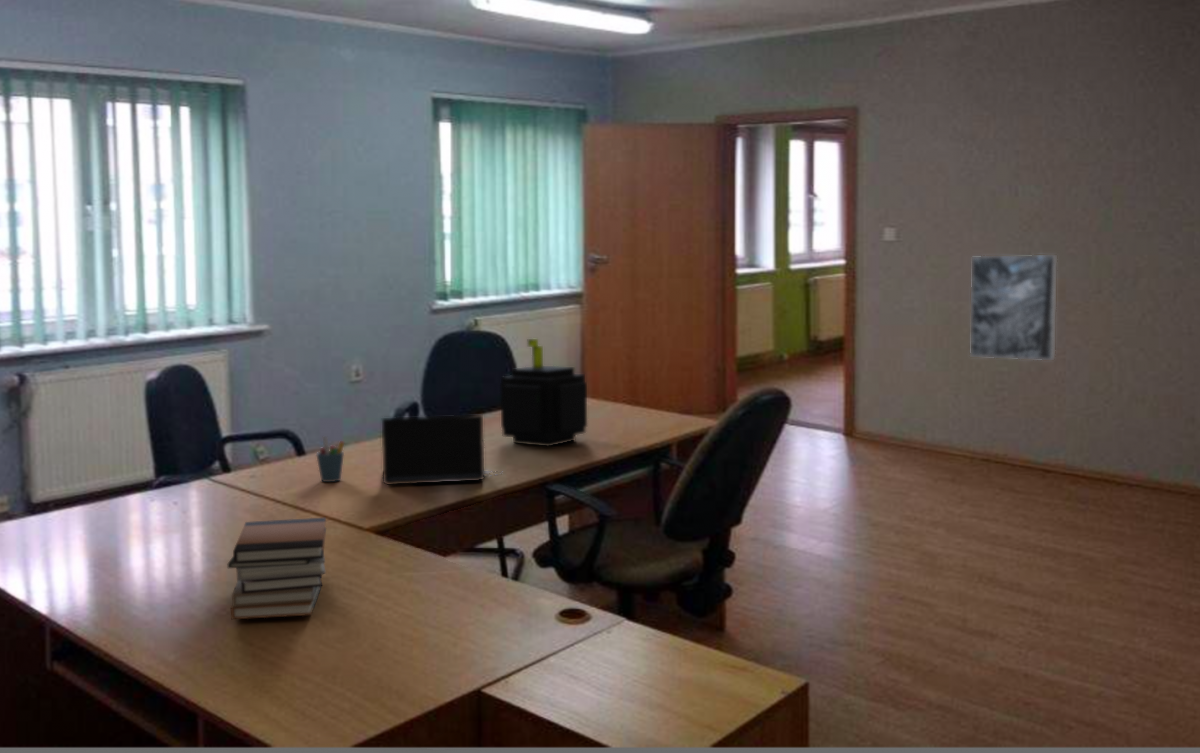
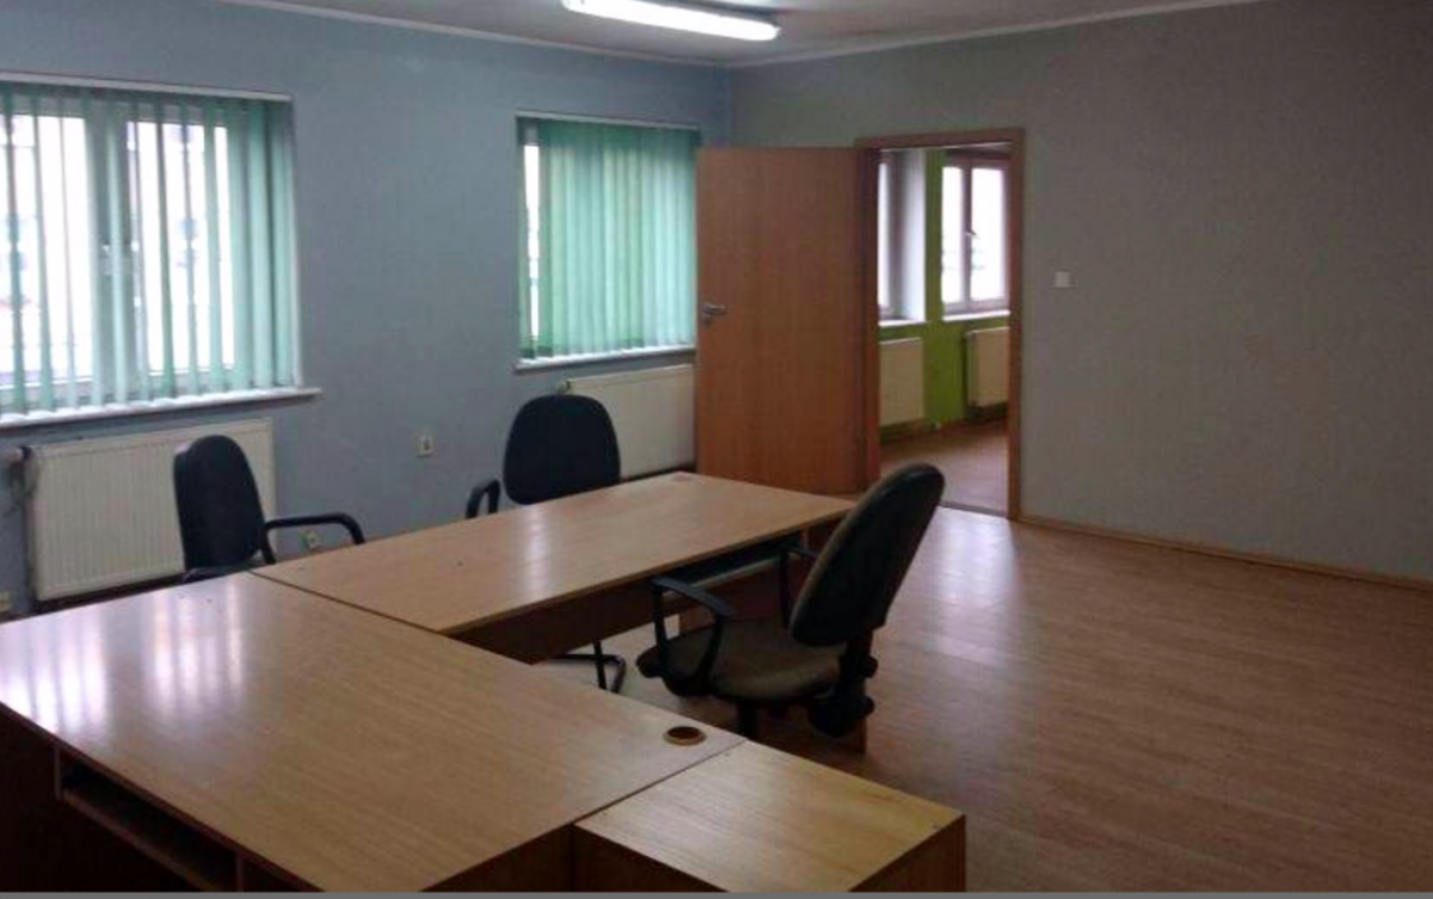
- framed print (1012, 307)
- plant pot (543, 390)
- laptop (442, 444)
- book stack (281, 565)
- pen holder (330, 459)
